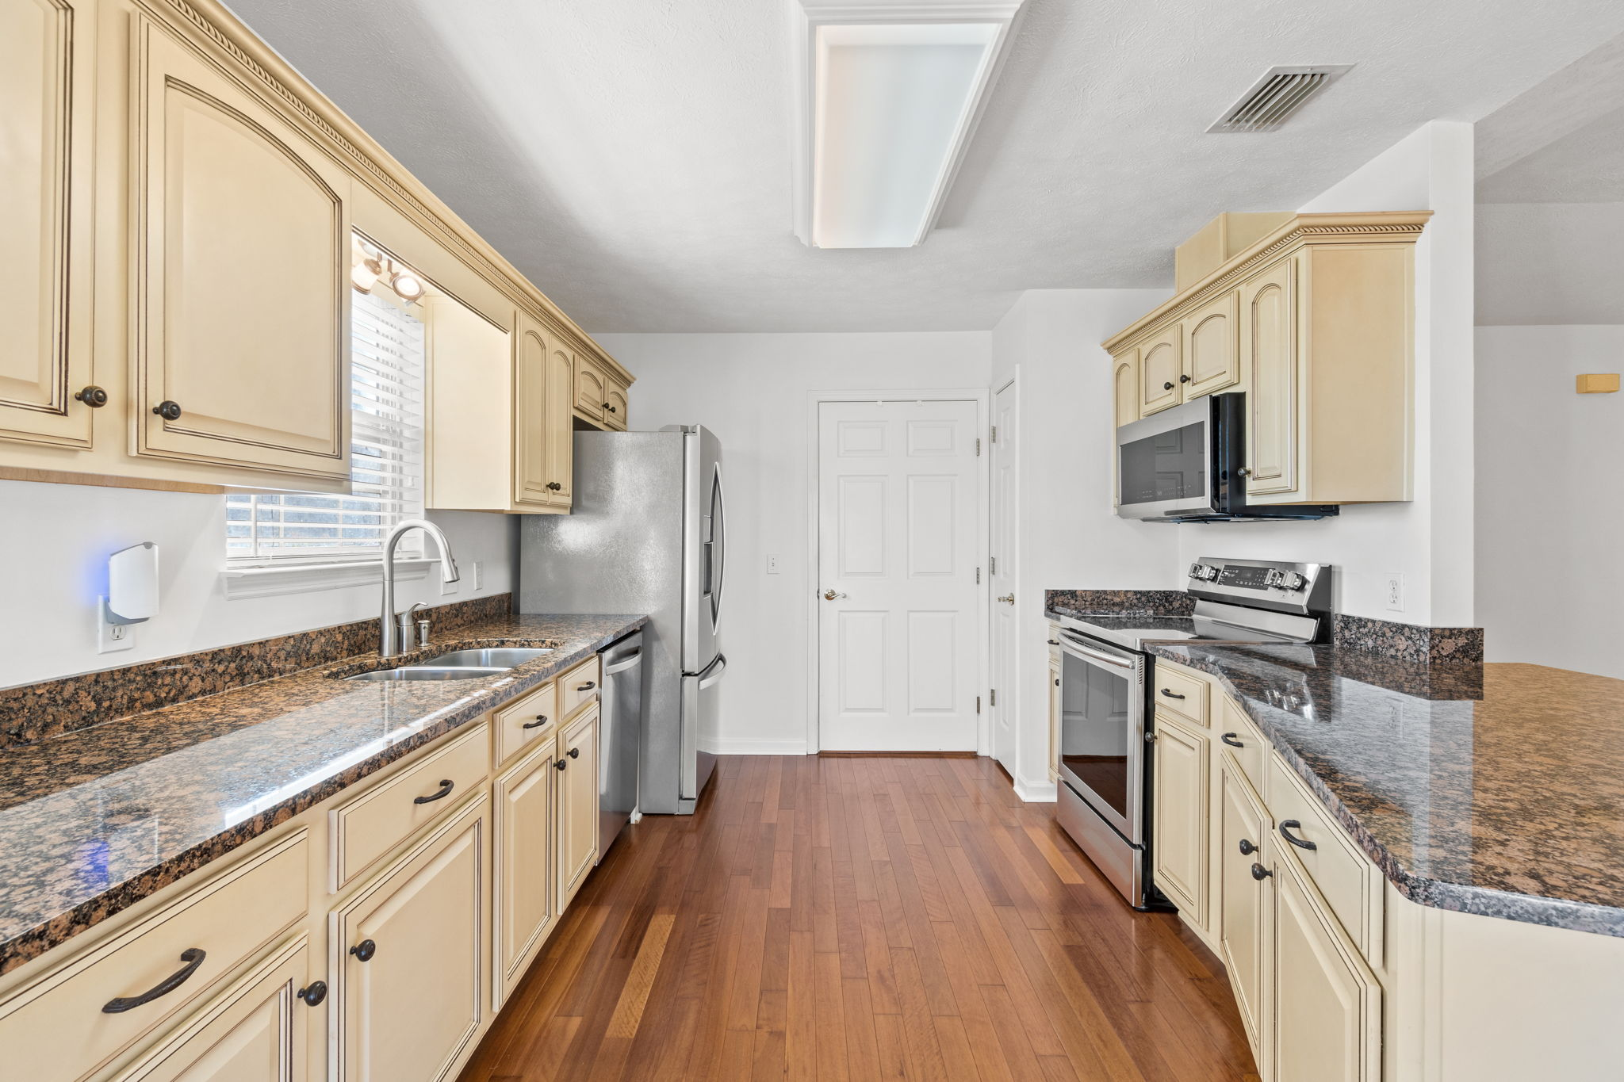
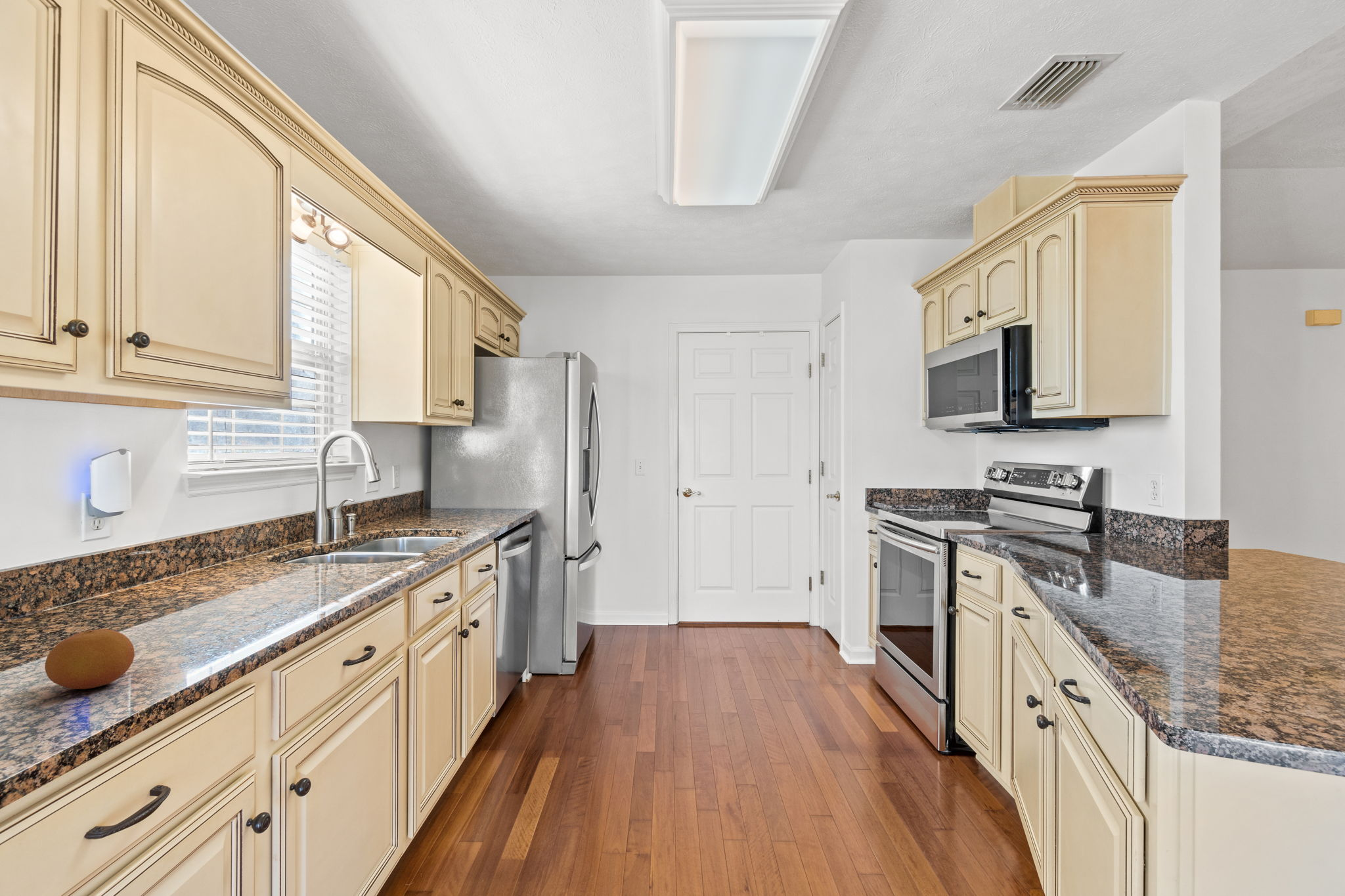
+ fruit (91, 658)
